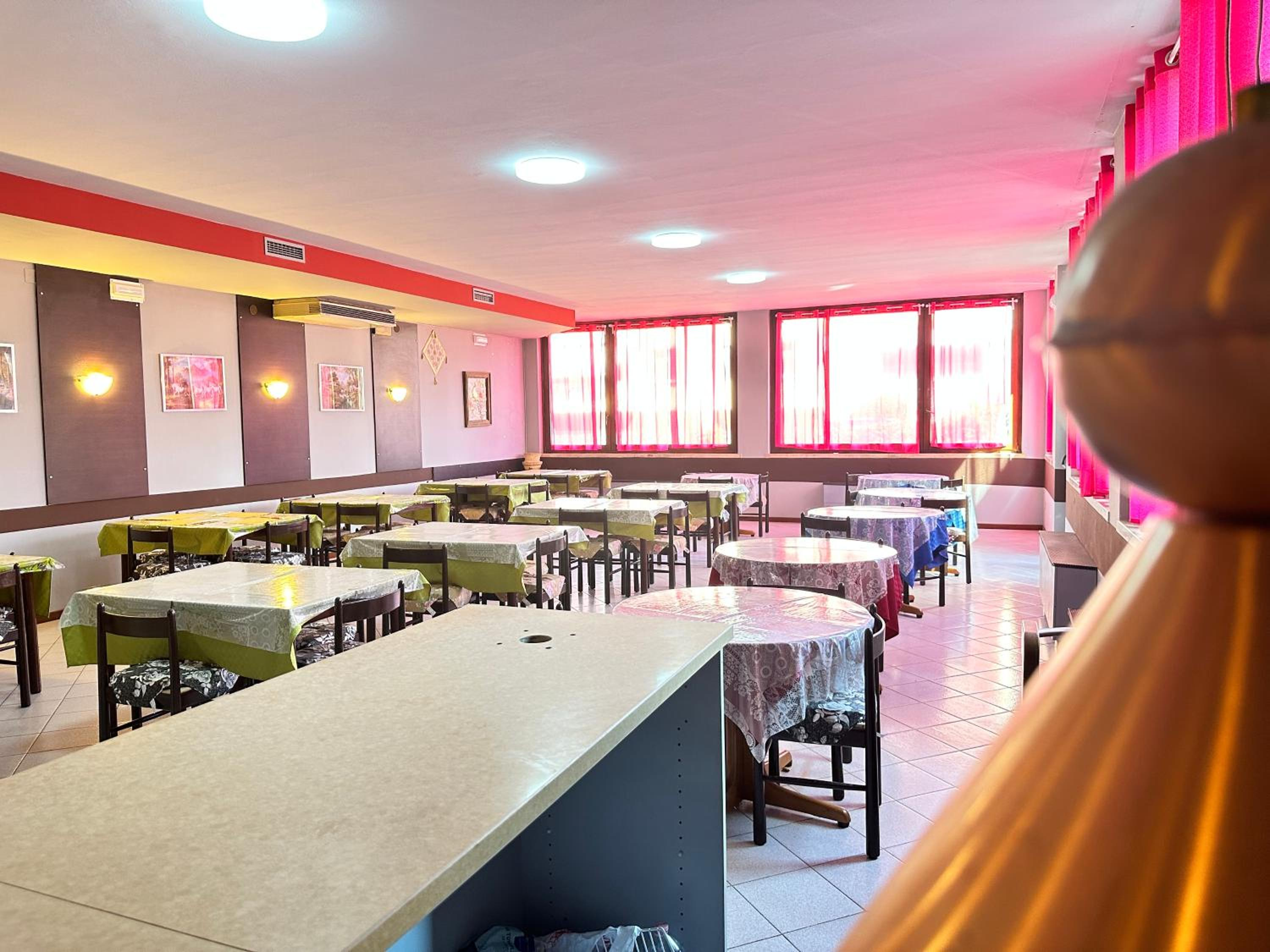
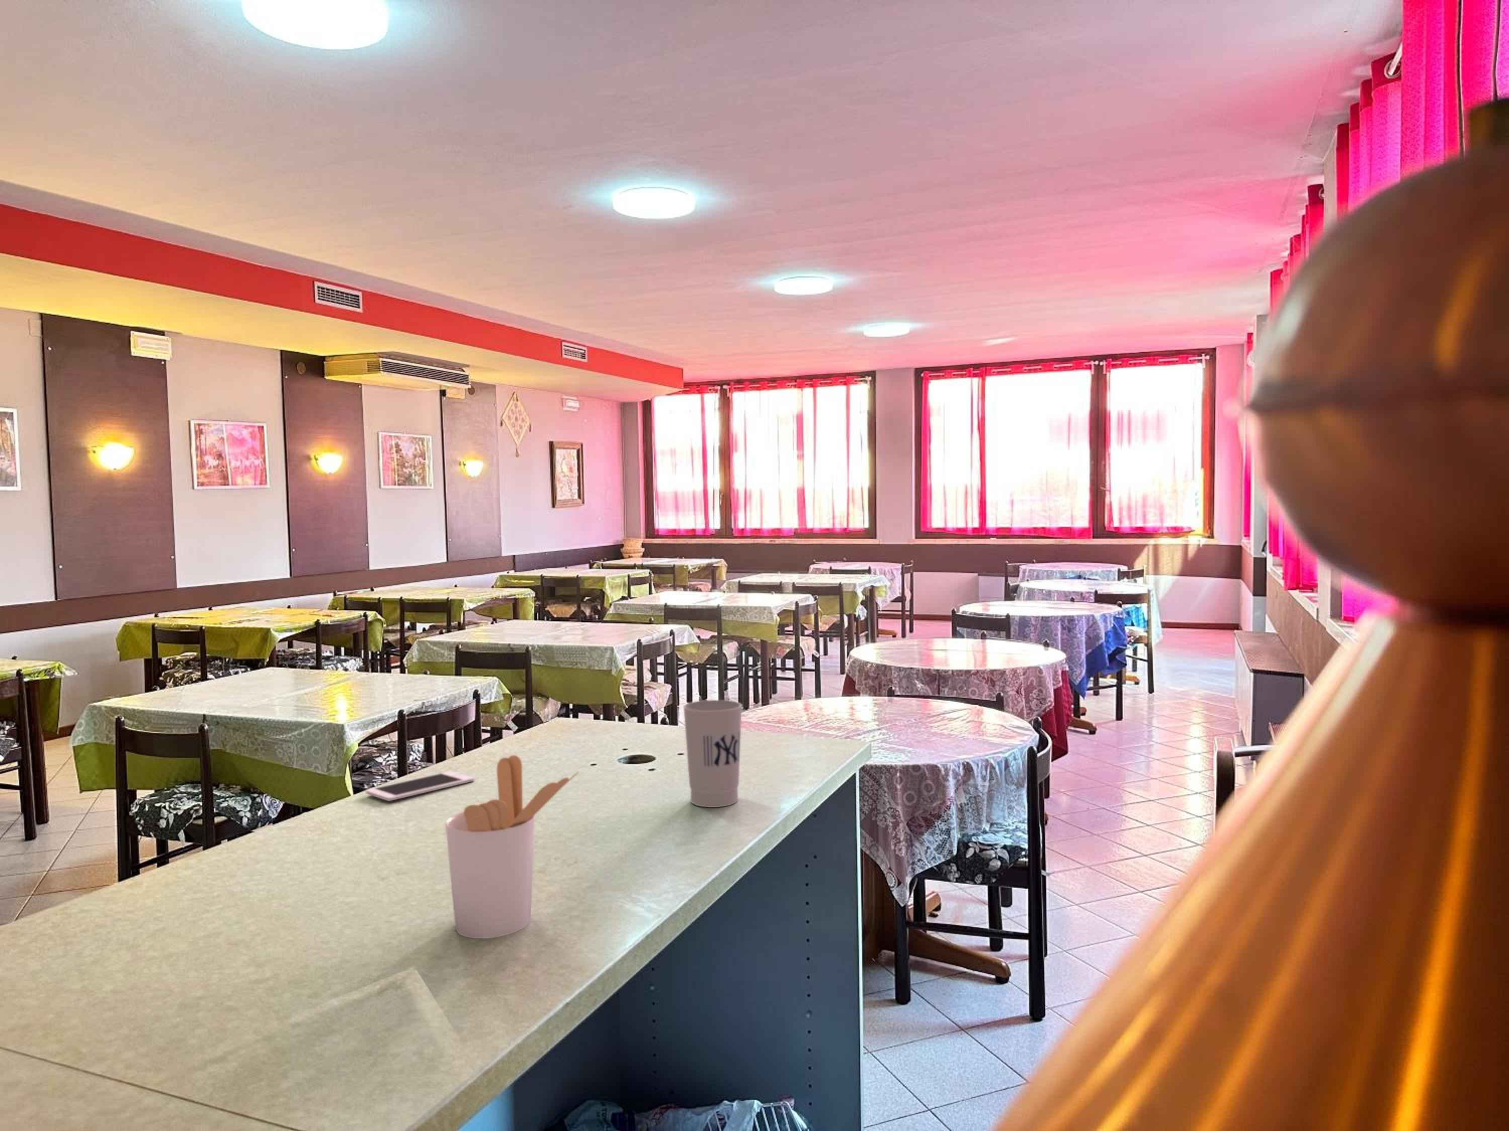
+ utensil holder (513, 846)
+ cup (713, 753)
+ cell phone (421, 785)
